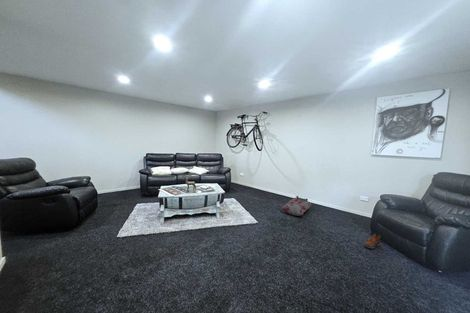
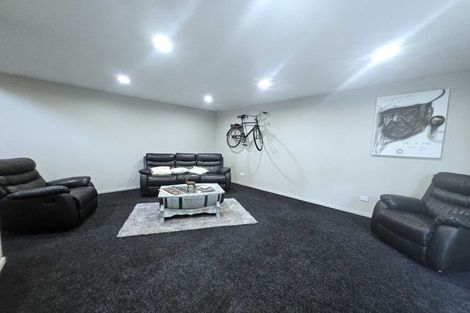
- sneaker (372, 239)
- bag (296, 205)
